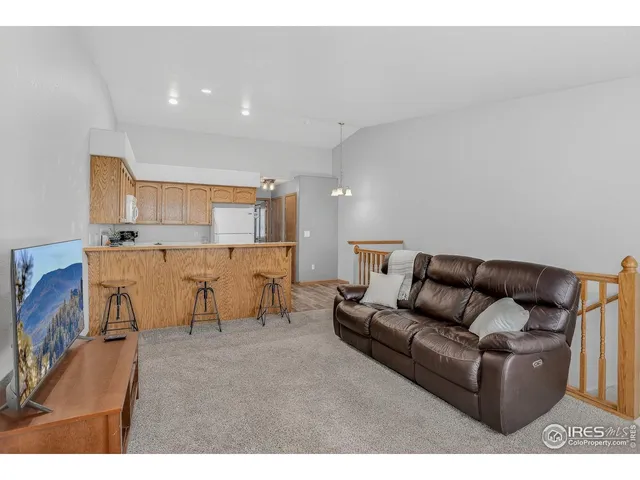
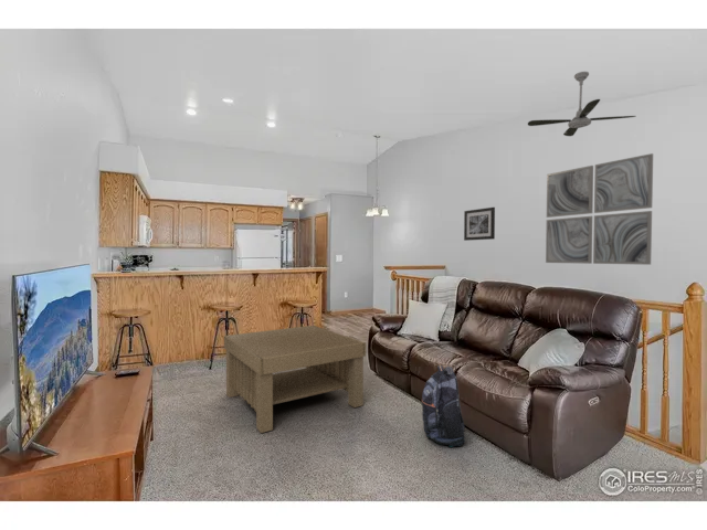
+ coffee table (292, 369)
+ wall art (478, 224)
+ backpack (446, 401)
+ ceiling fan (580, 99)
+ wall art (594, 215)
